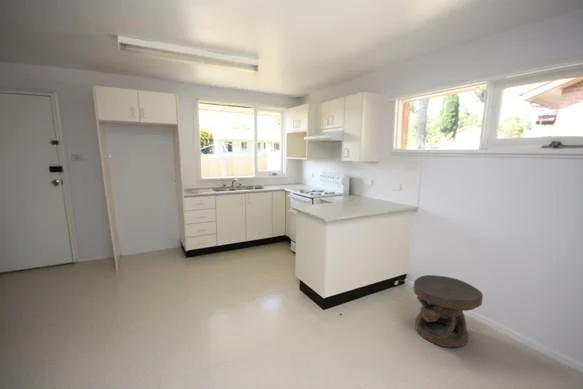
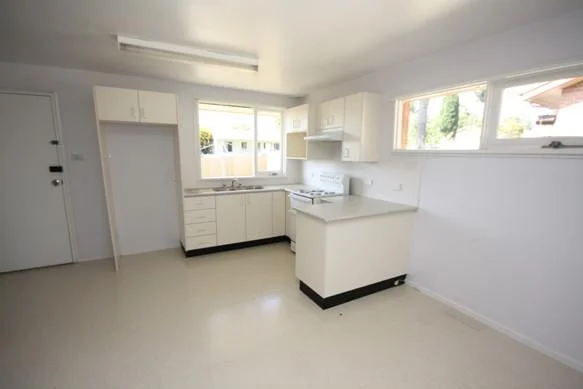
- carved stool (442, 309)
